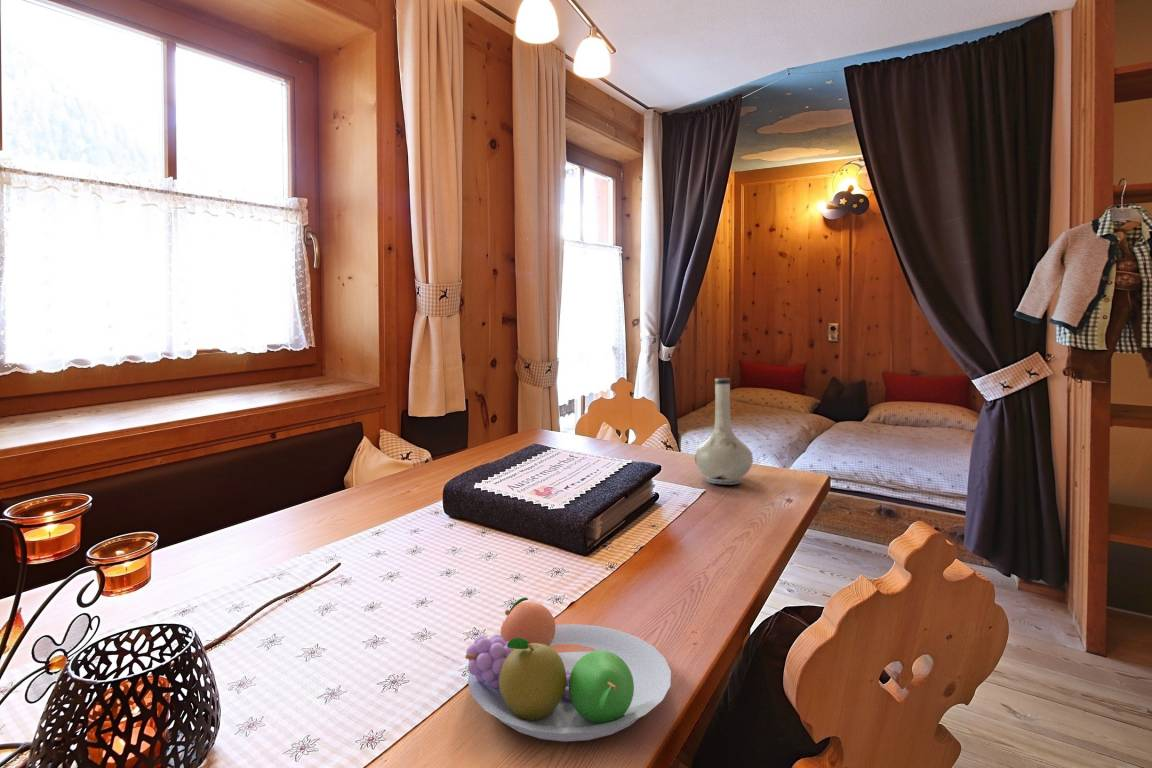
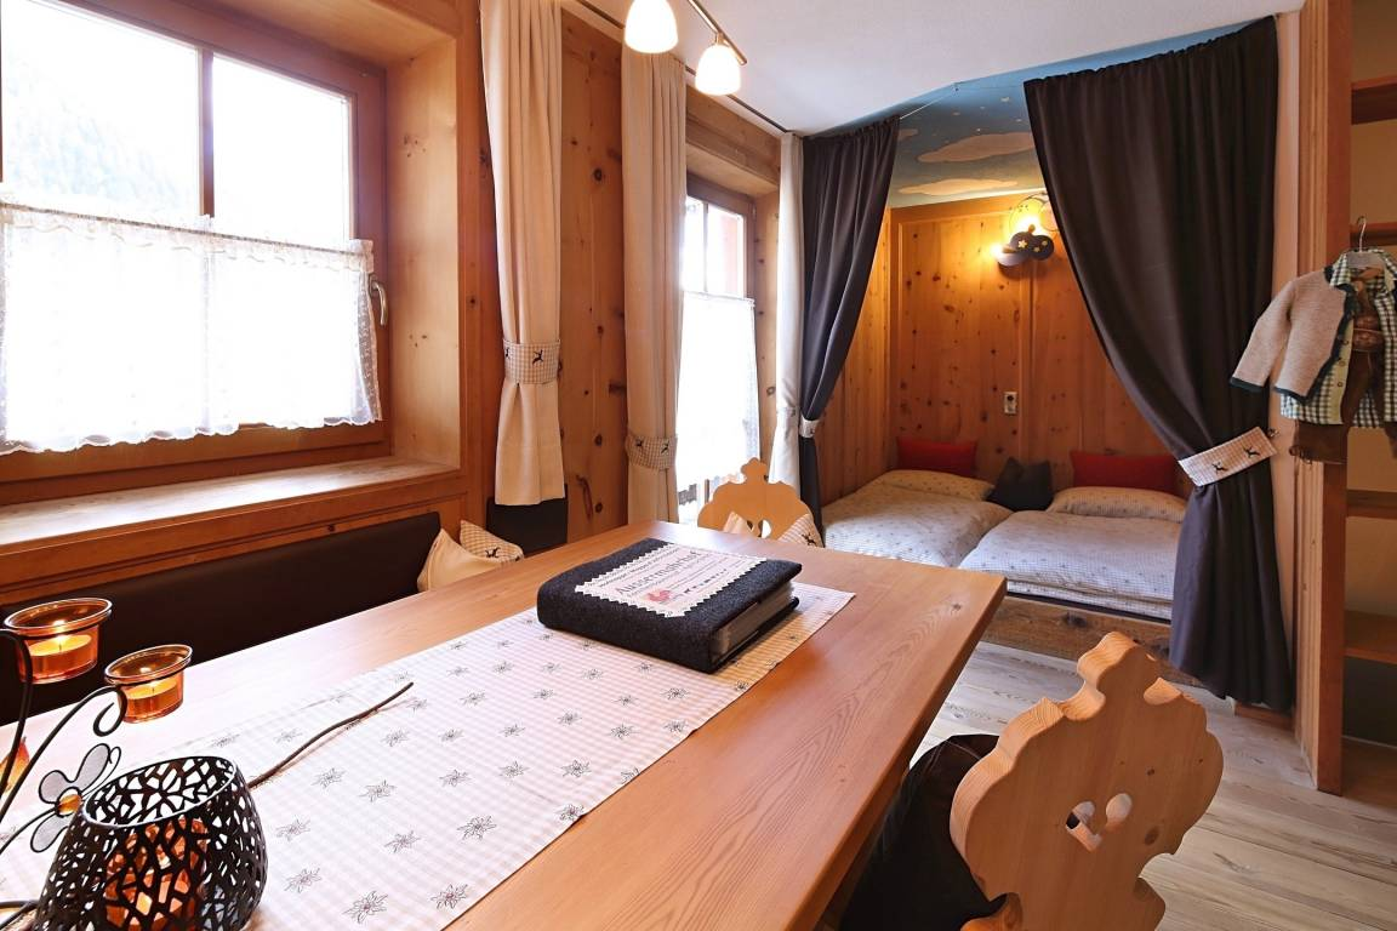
- fruit bowl (569, 654)
- vase (723, 429)
